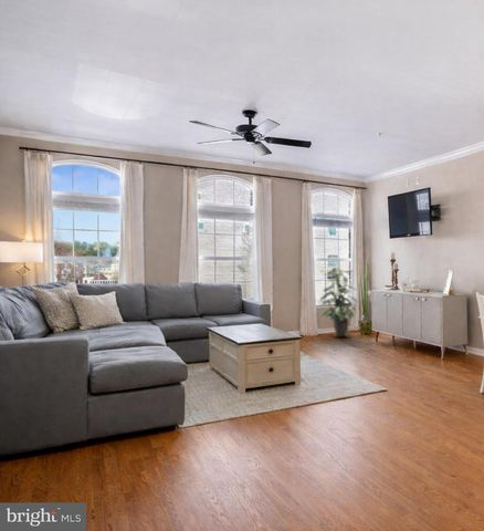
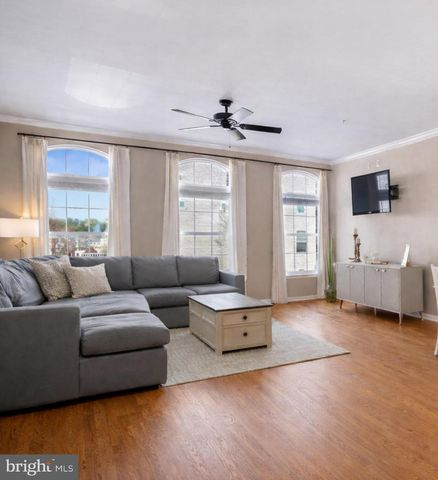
- indoor plant (337, 300)
